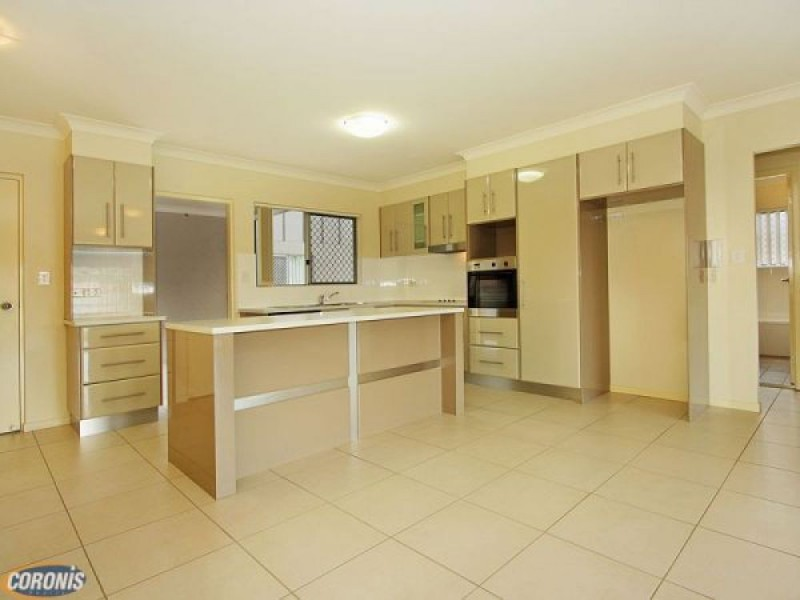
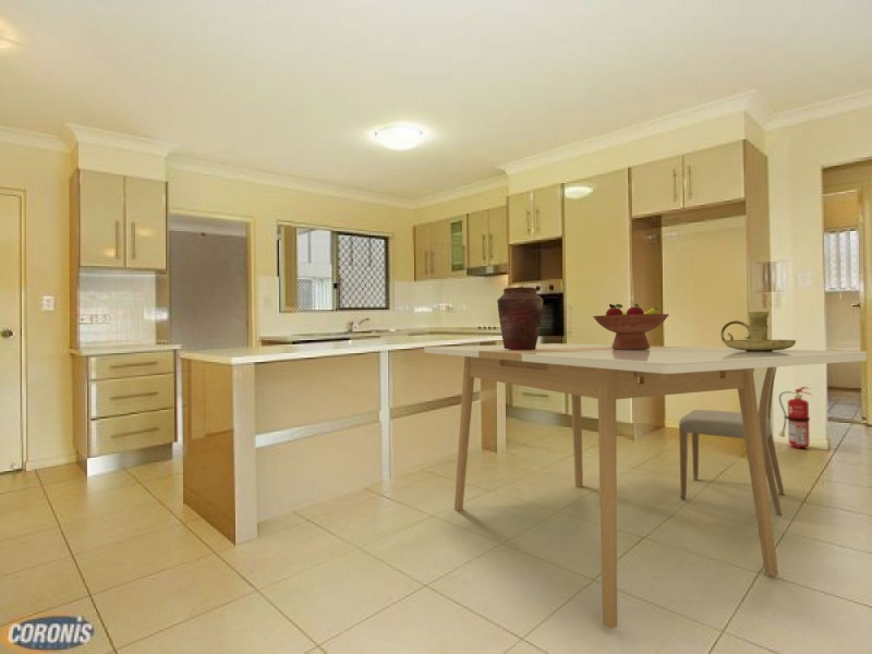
+ fire extinguisher (795, 414)
+ dining chair (730, 419)
+ fruit bowl (630, 325)
+ dining table (581, 443)
+ vase (520, 318)
+ candle holder (752, 331)
